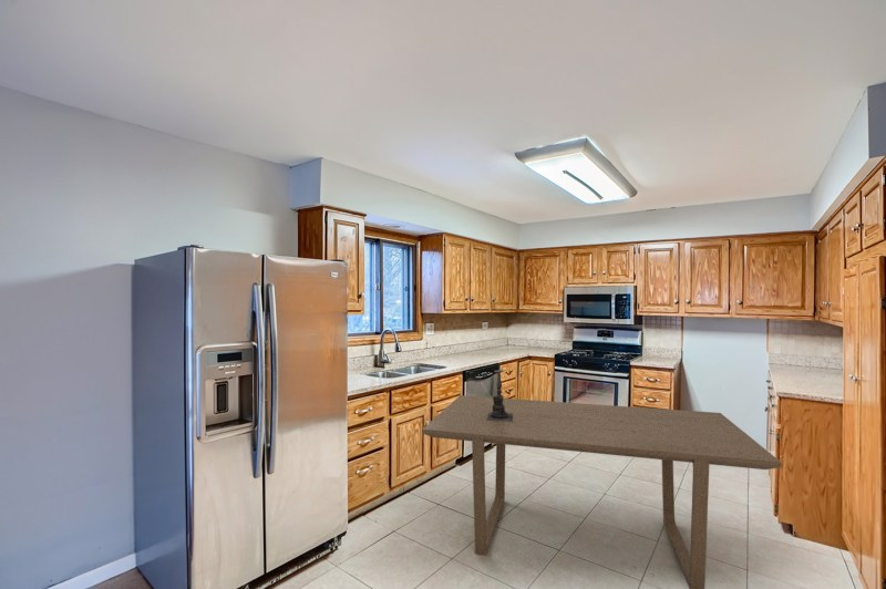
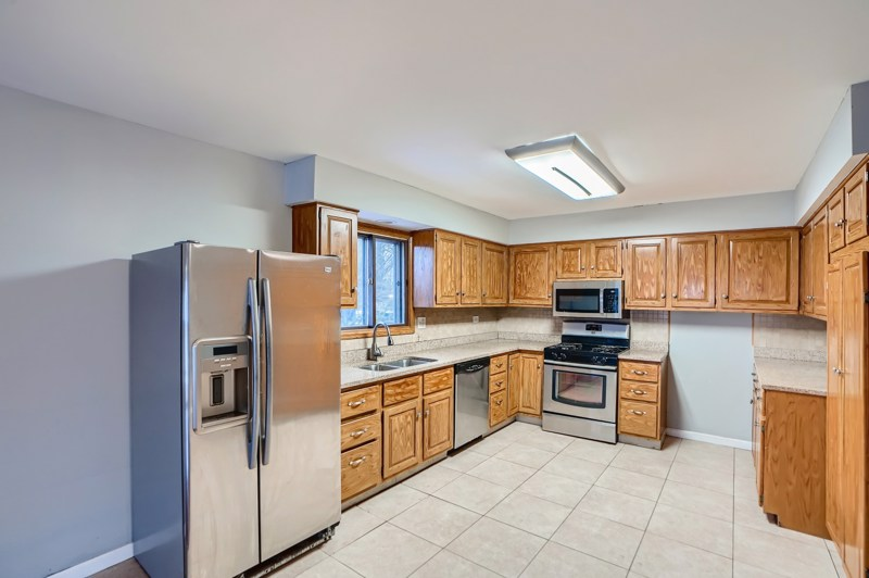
- candle holder (499, 389)
- dining table (586, 452)
